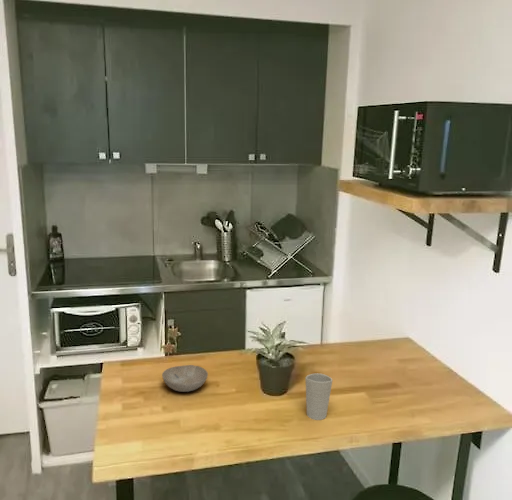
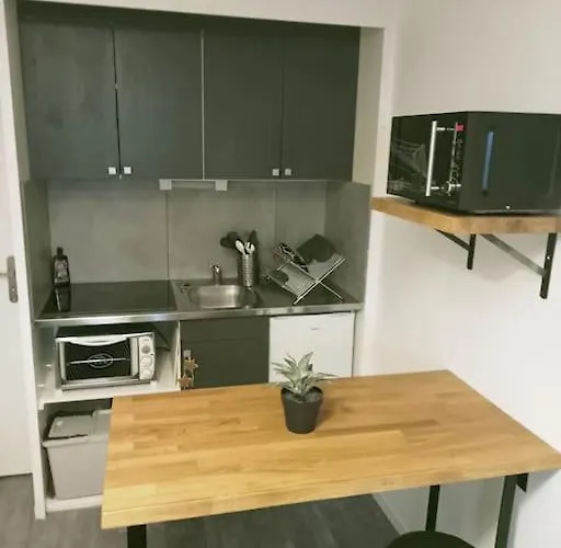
- cup (317, 395)
- bowl (185, 380)
